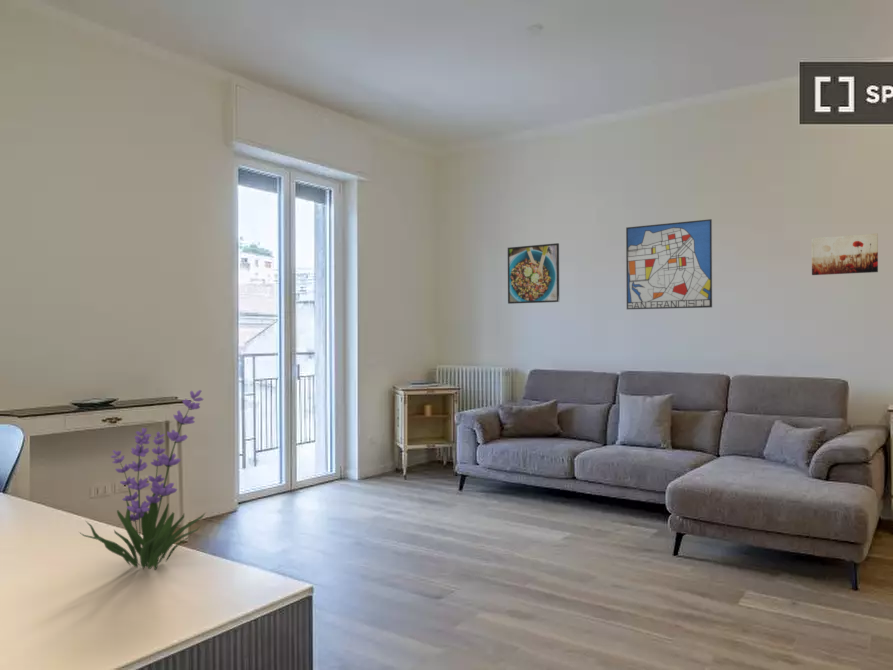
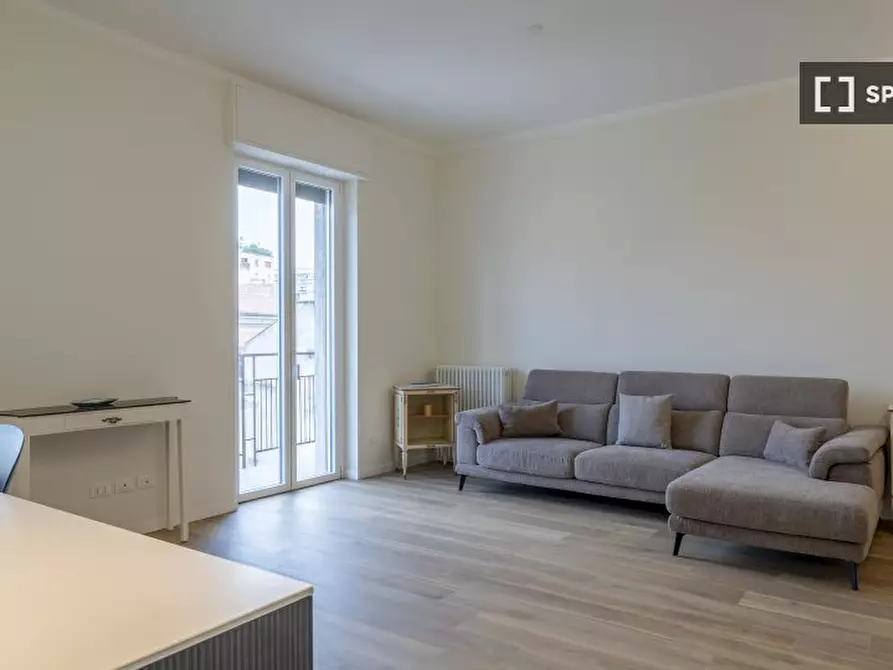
- wall art (667, 266)
- plant (149, 477)
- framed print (532, 274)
- wall art (844, 254)
